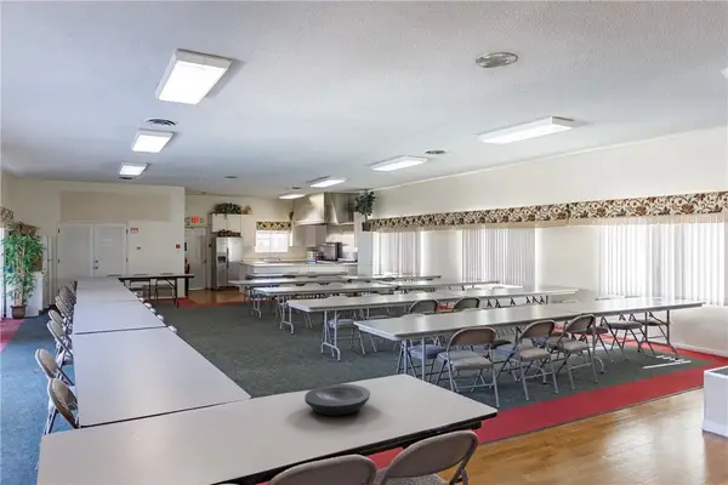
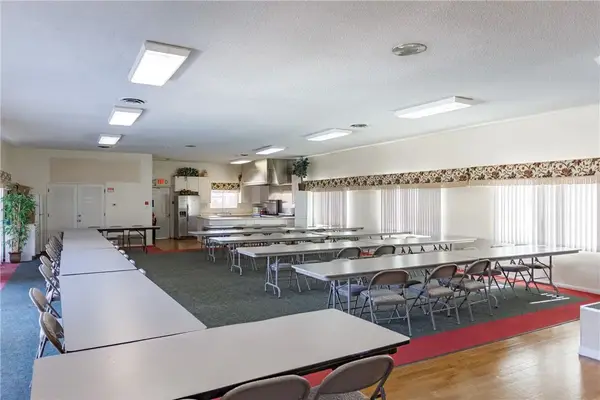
- plate (337, 400)
